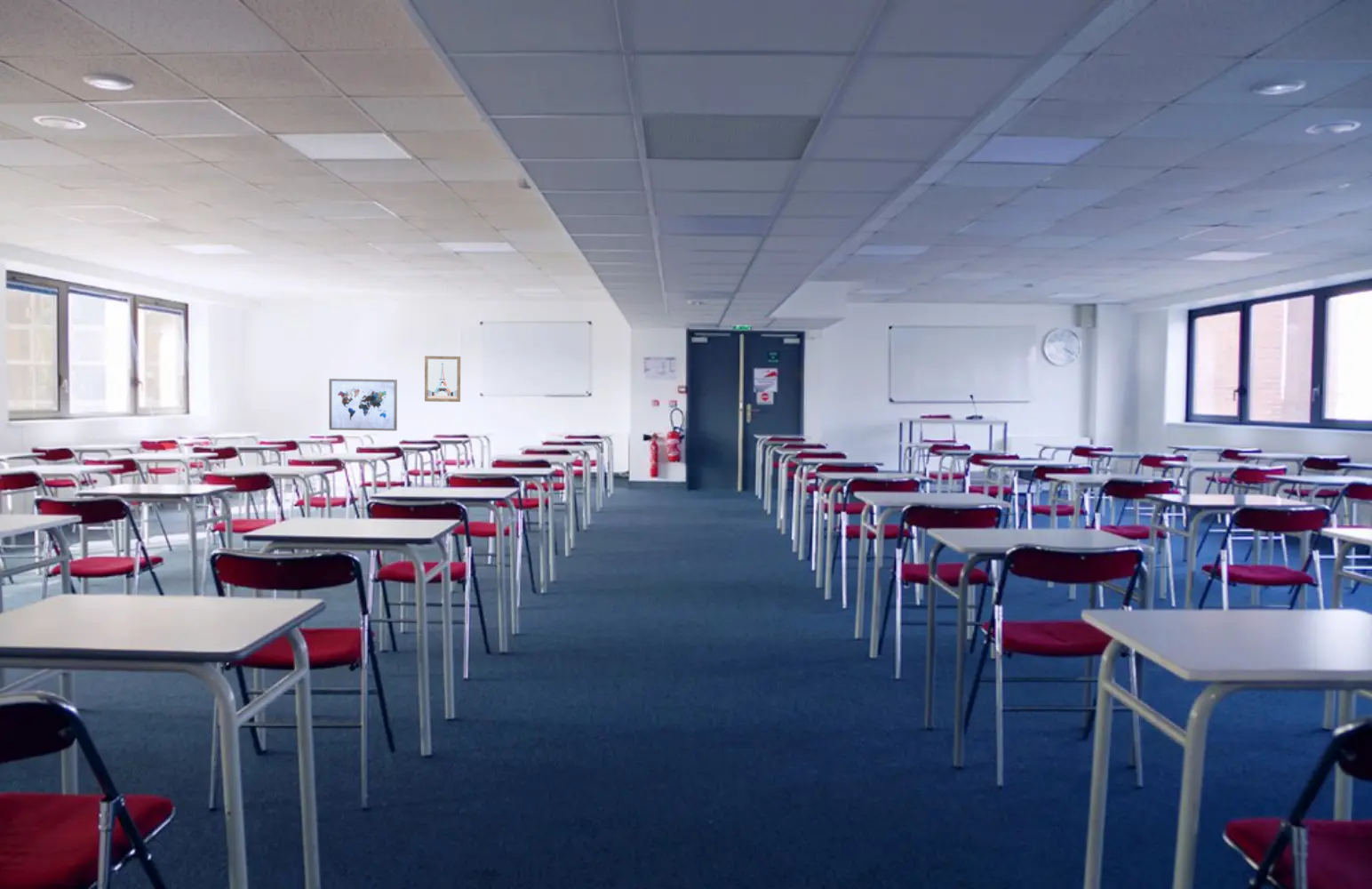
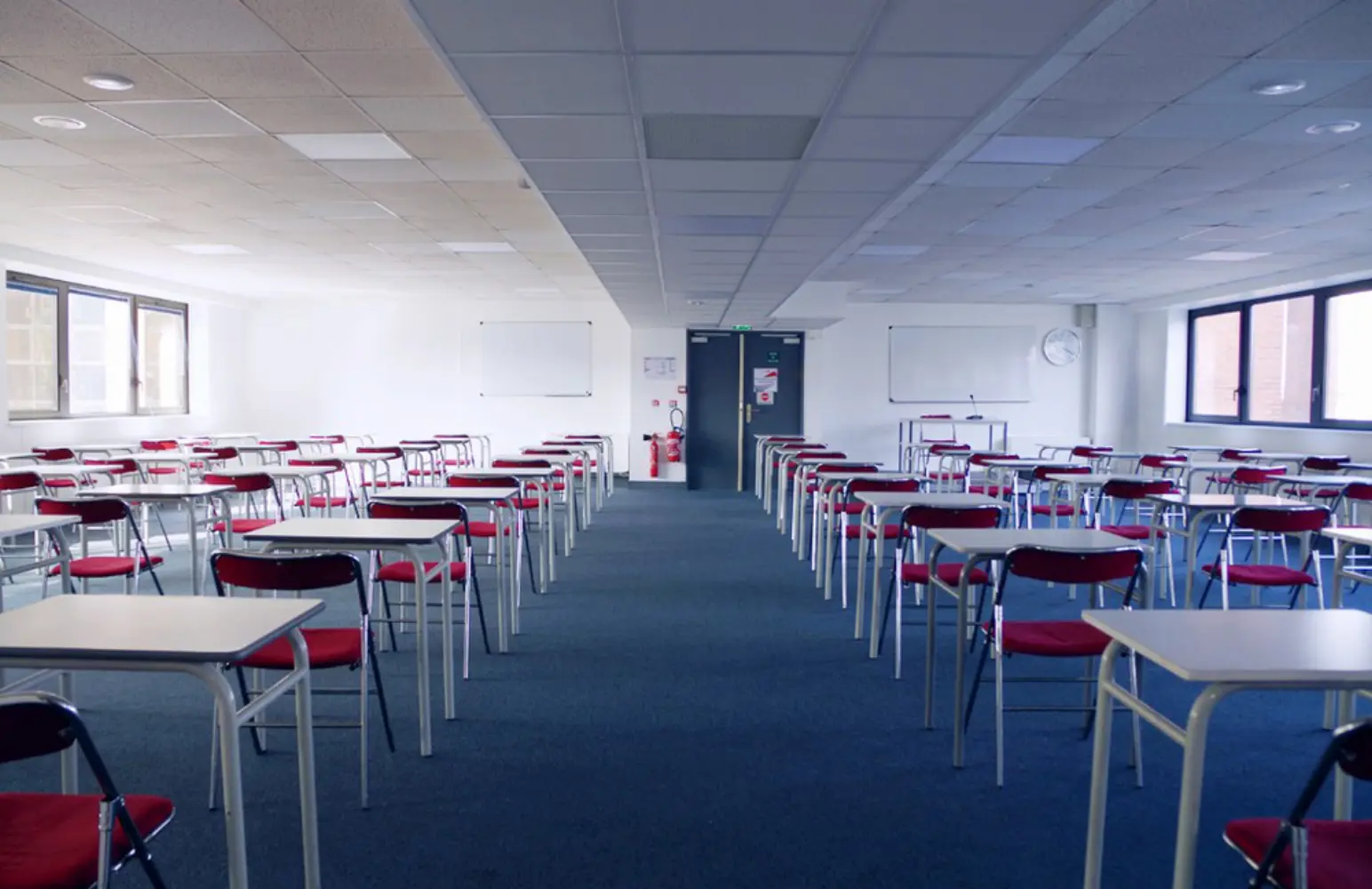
- wall art (443, 379)
- wall art (363, 404)
